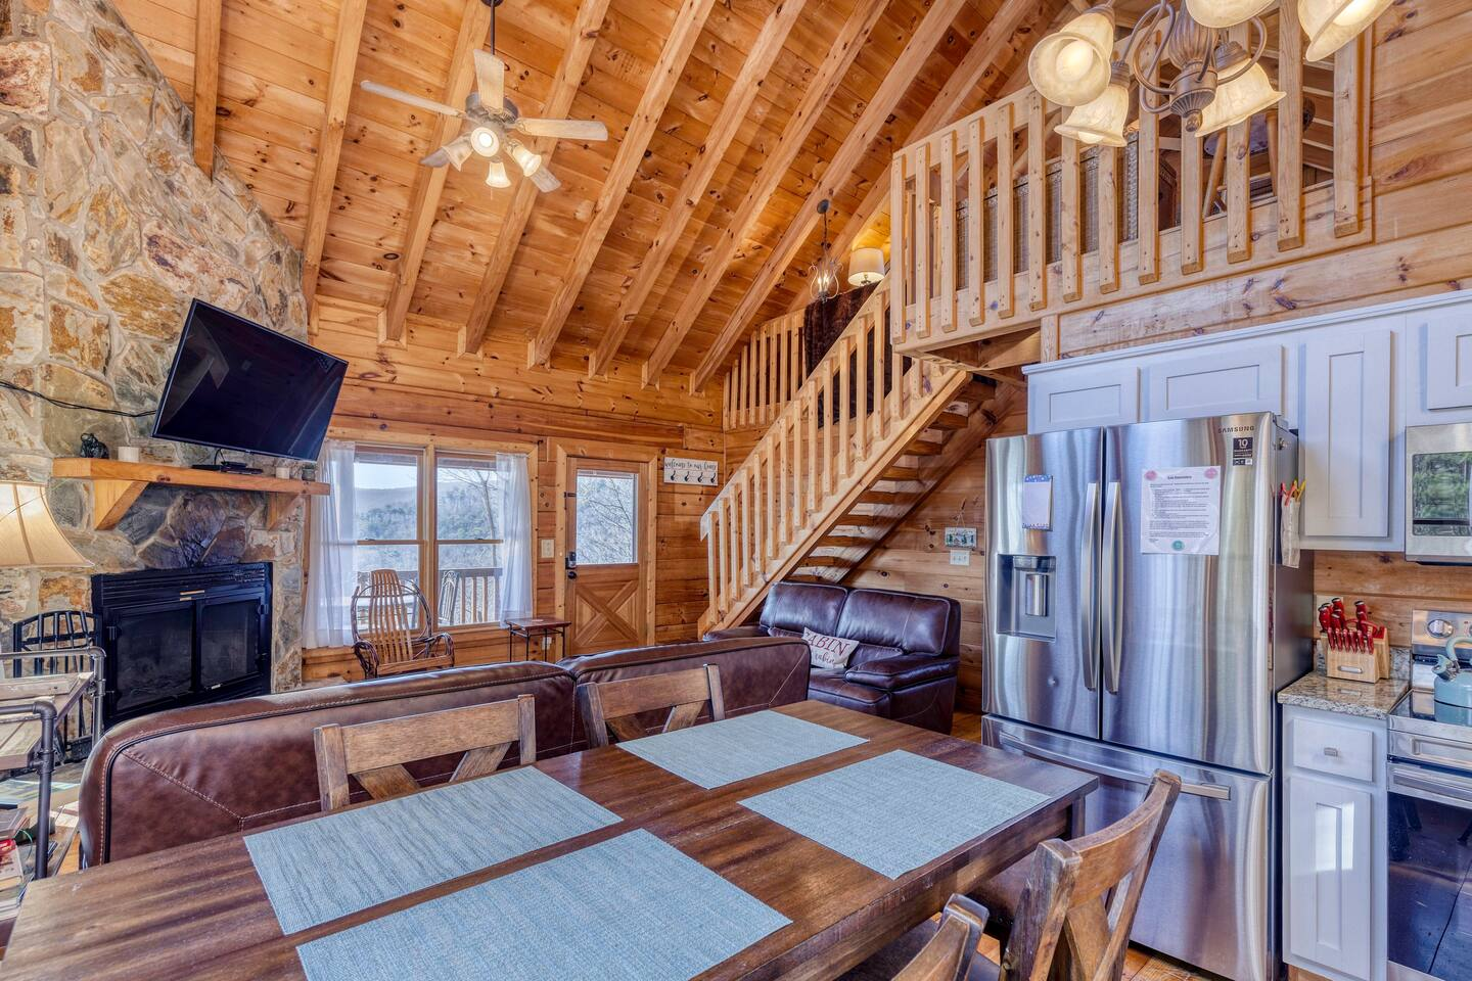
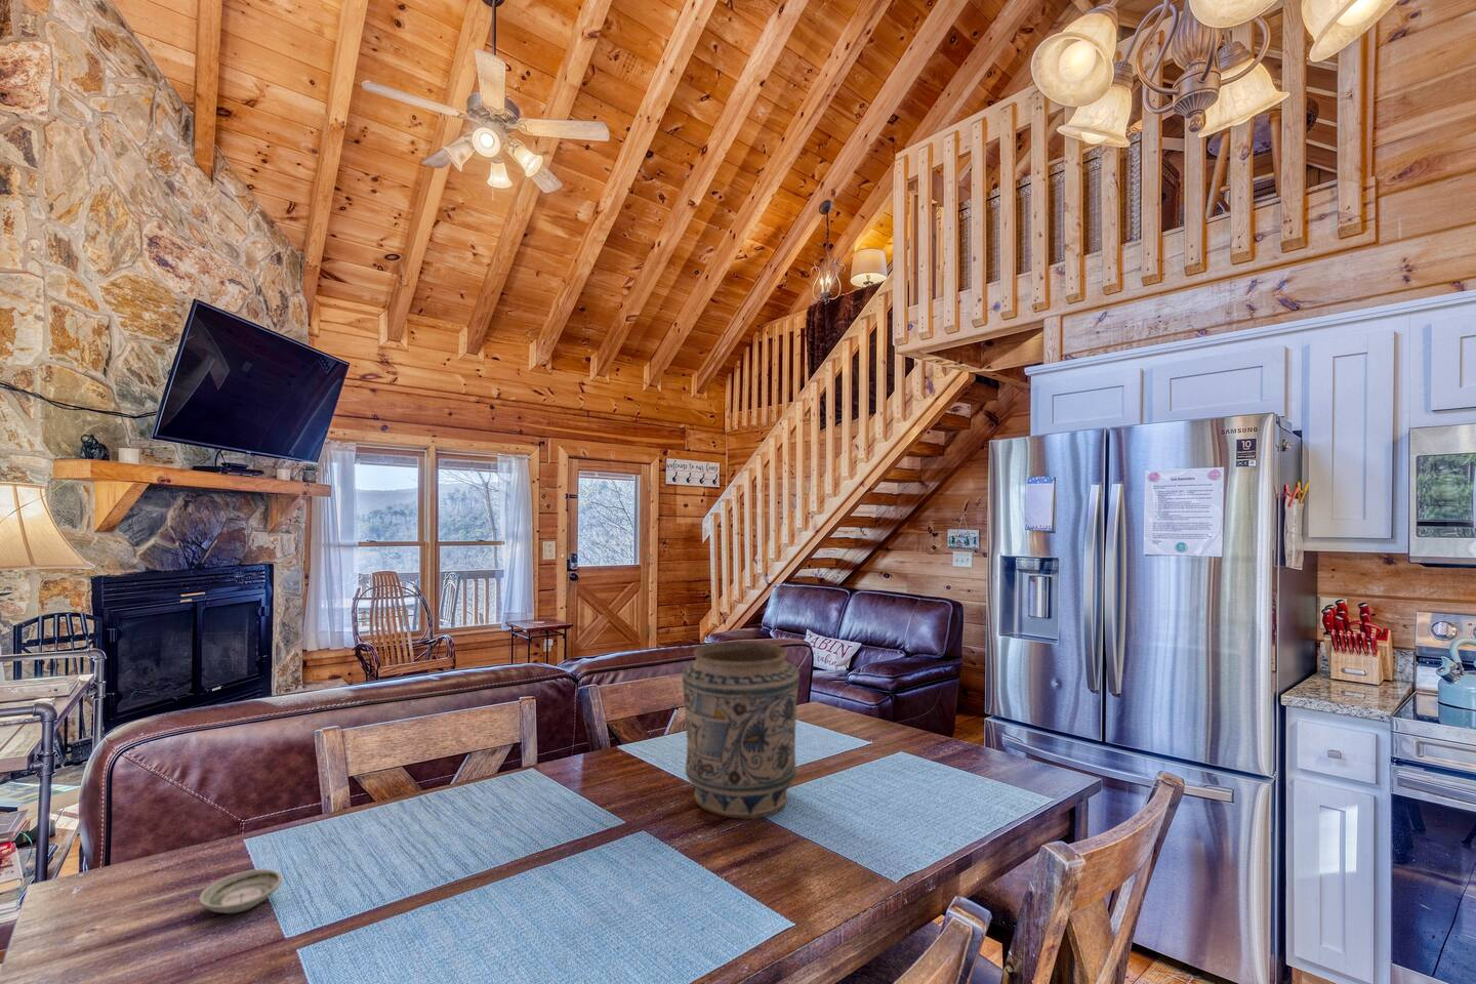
+ vase (740, 724)
+ saucer (241, 895)
